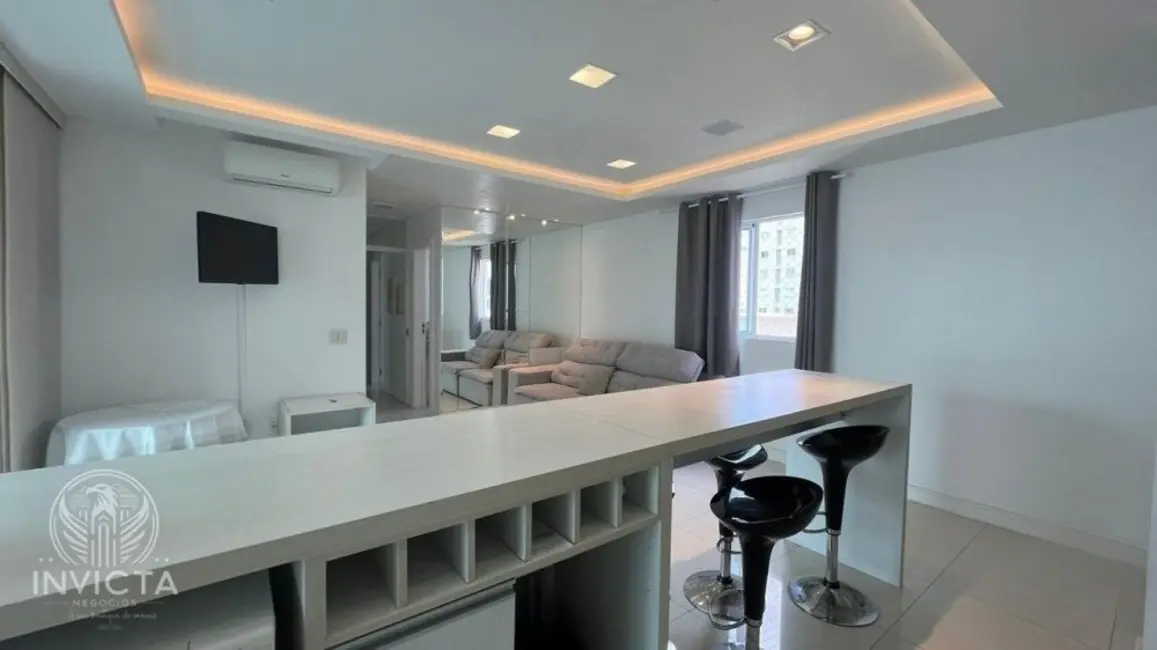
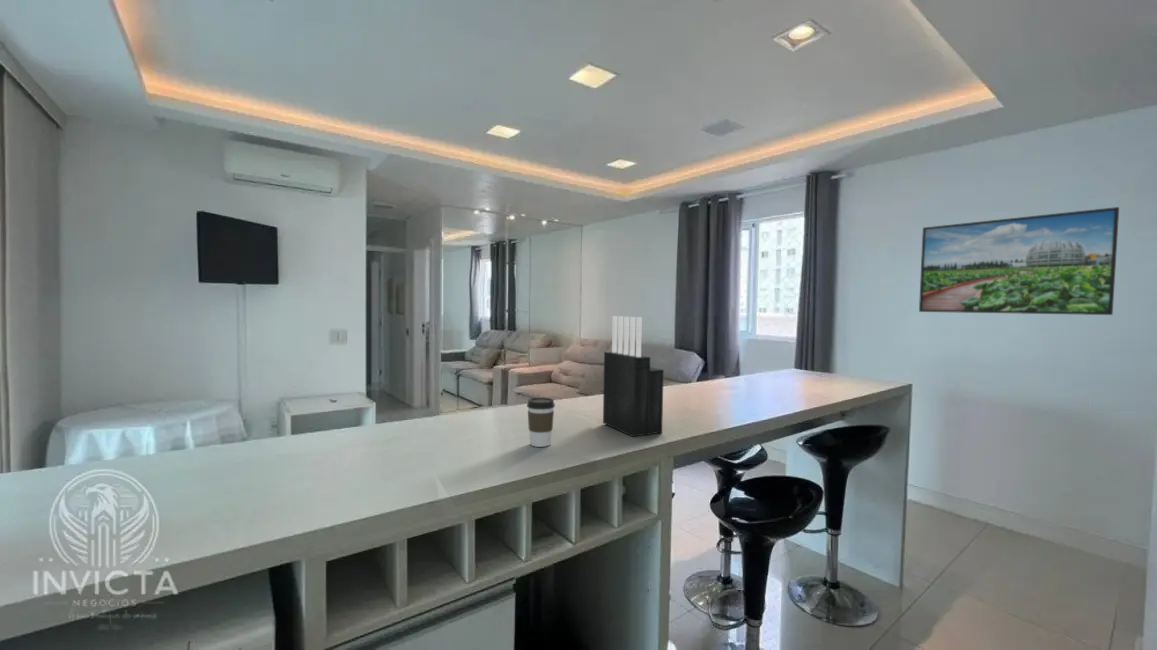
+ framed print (1006, 266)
+ knife block (635, 372)
+ coffee cup (540, 421)
